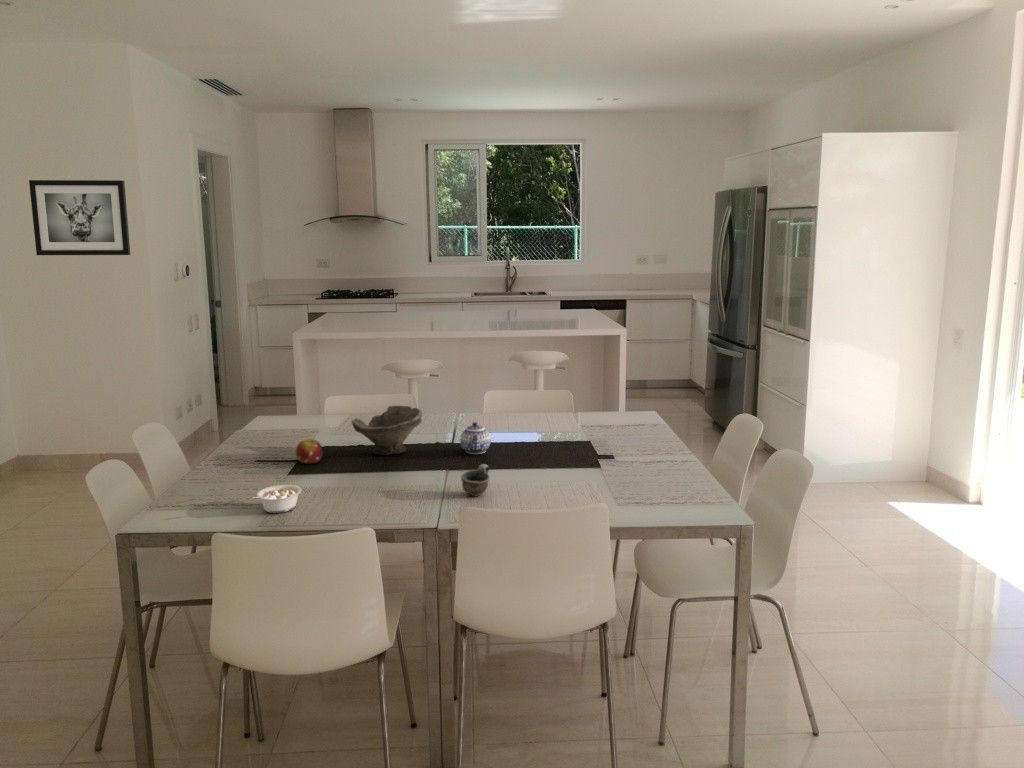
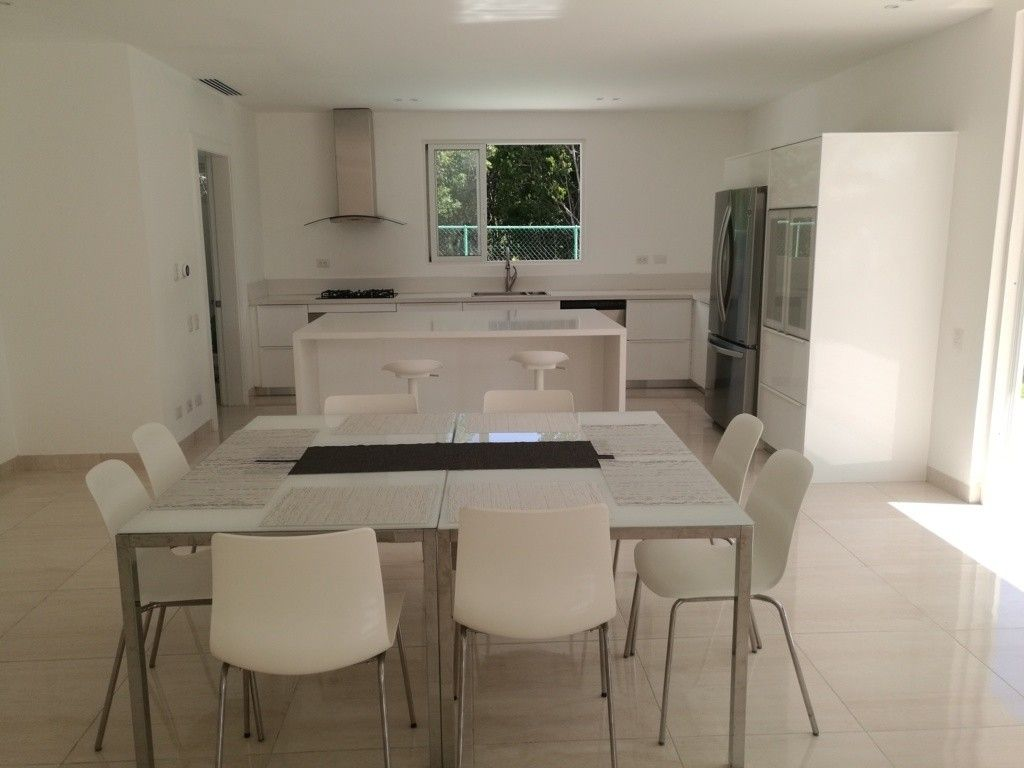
- fruit (308, 451)
- teapot (475, 436)
- bowl (388, 432)
- wall art (80, 218)
- legume (278, 498)
- cup (477, 481)
